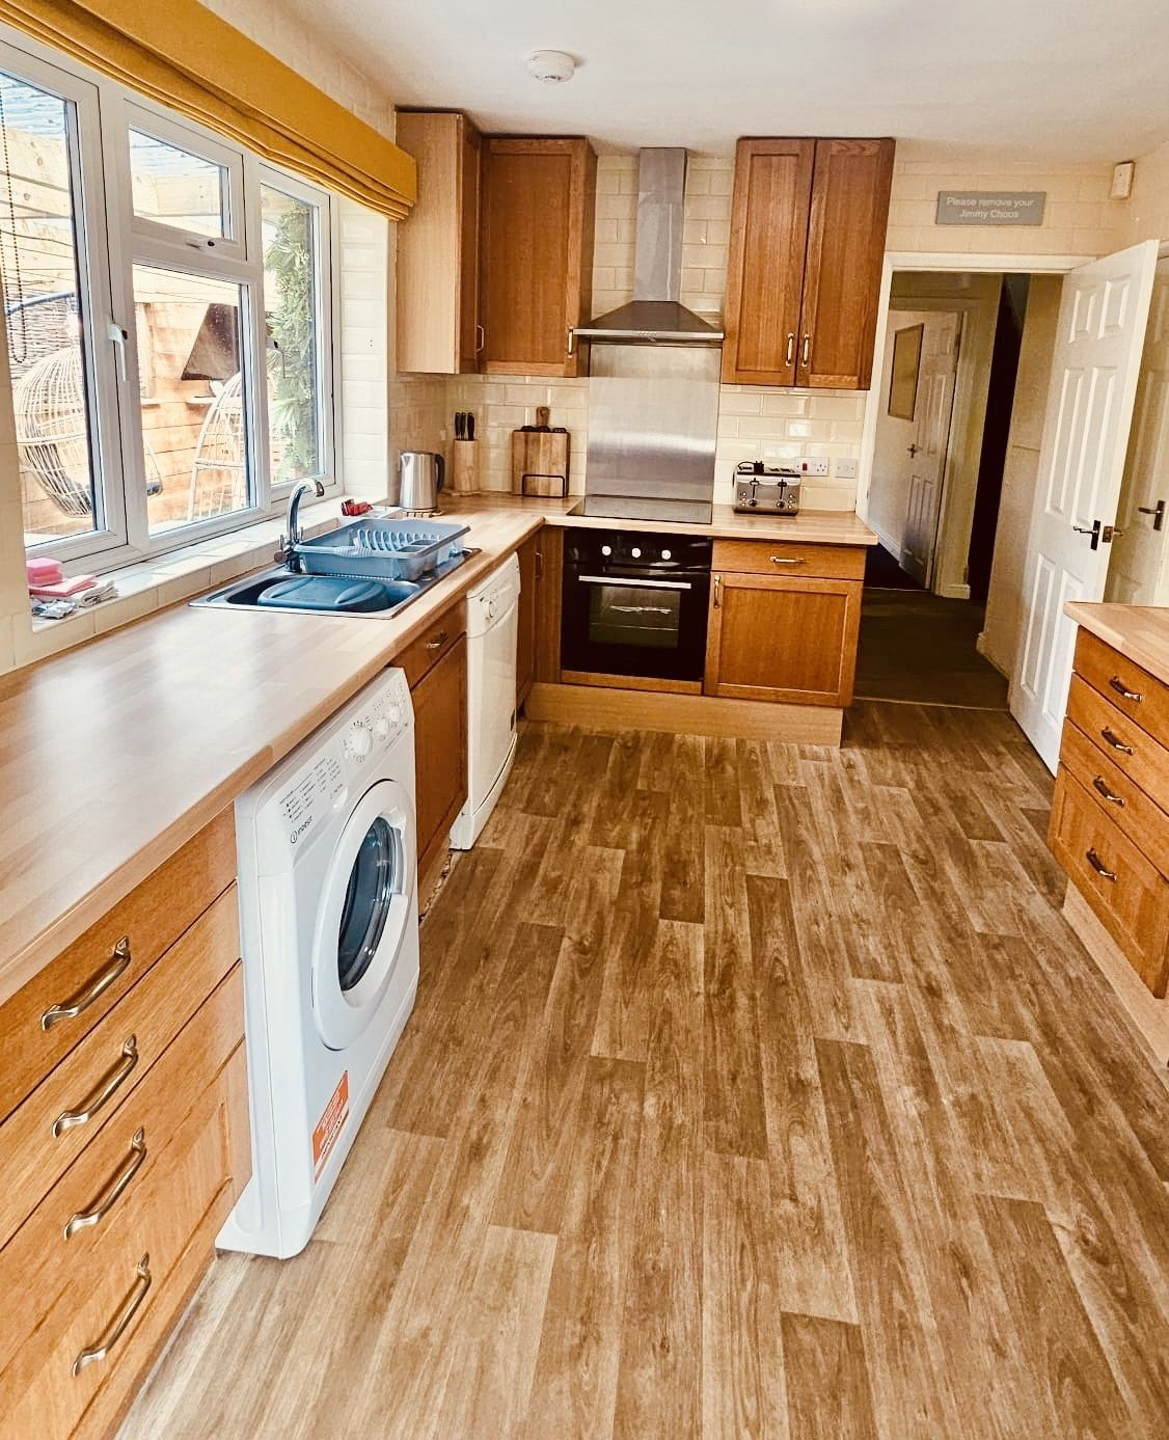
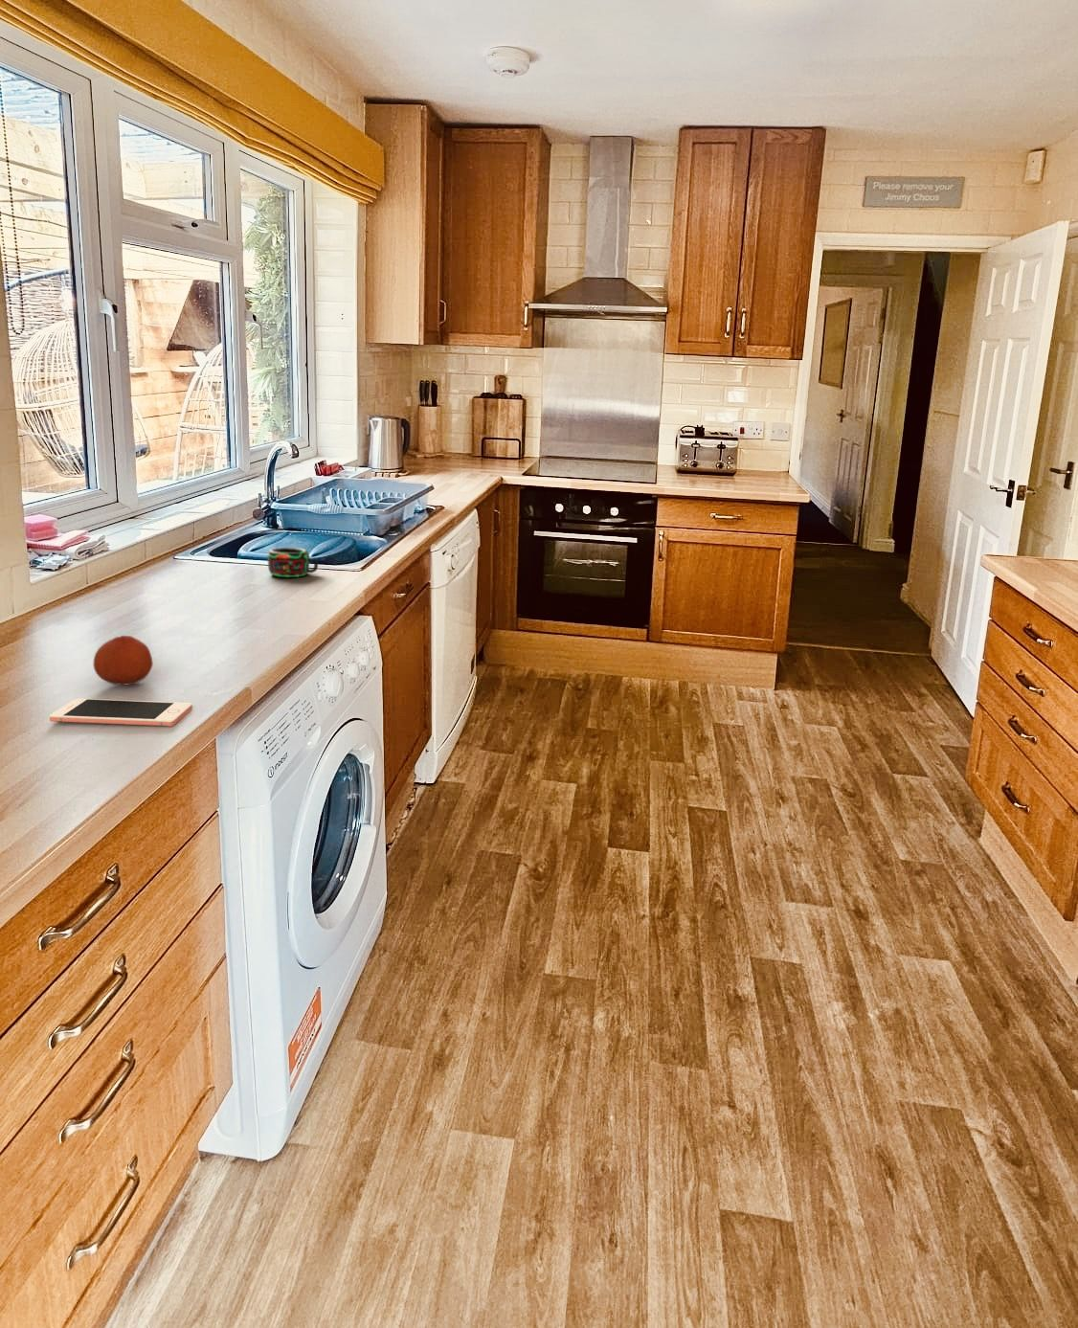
+ cell phone (122, 712)
+ mug (293, 562)
+ fruit (122, 660)
